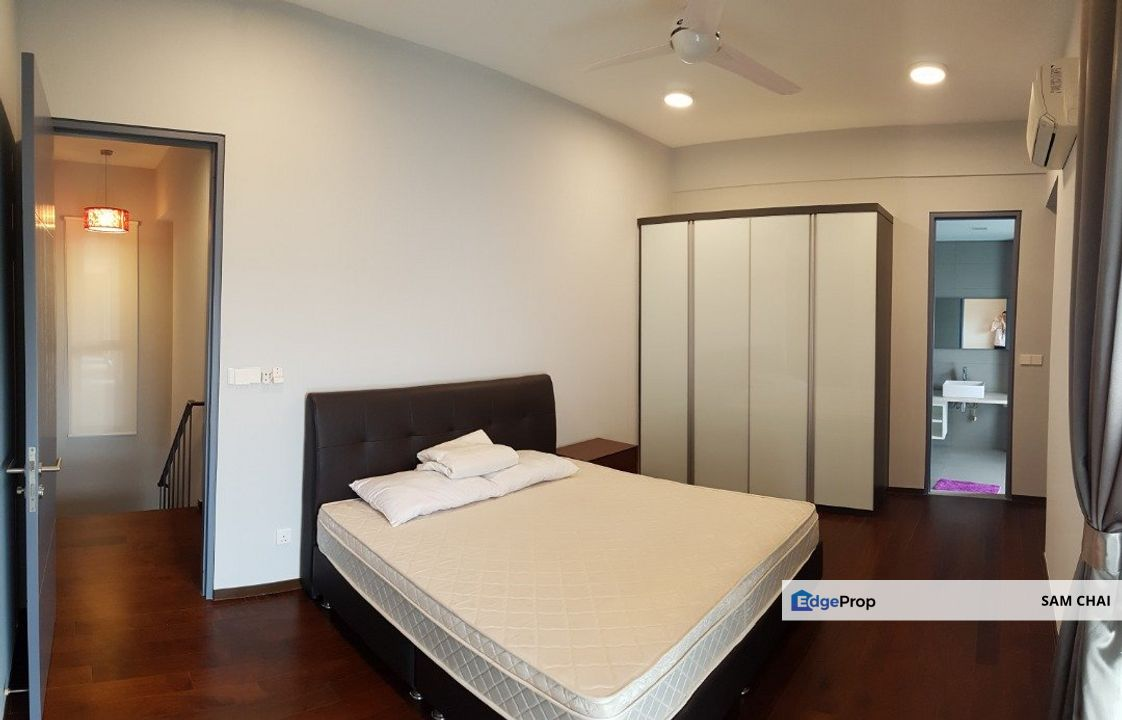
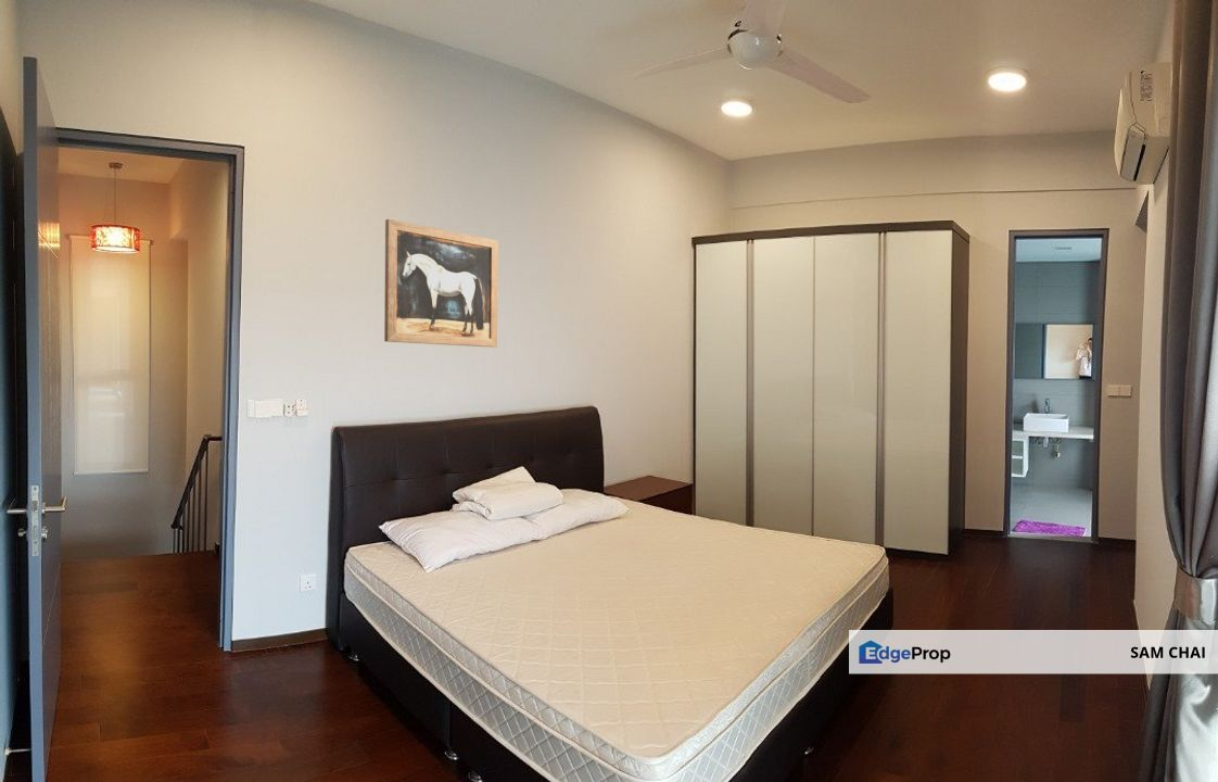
+ wall art (445, 288)
